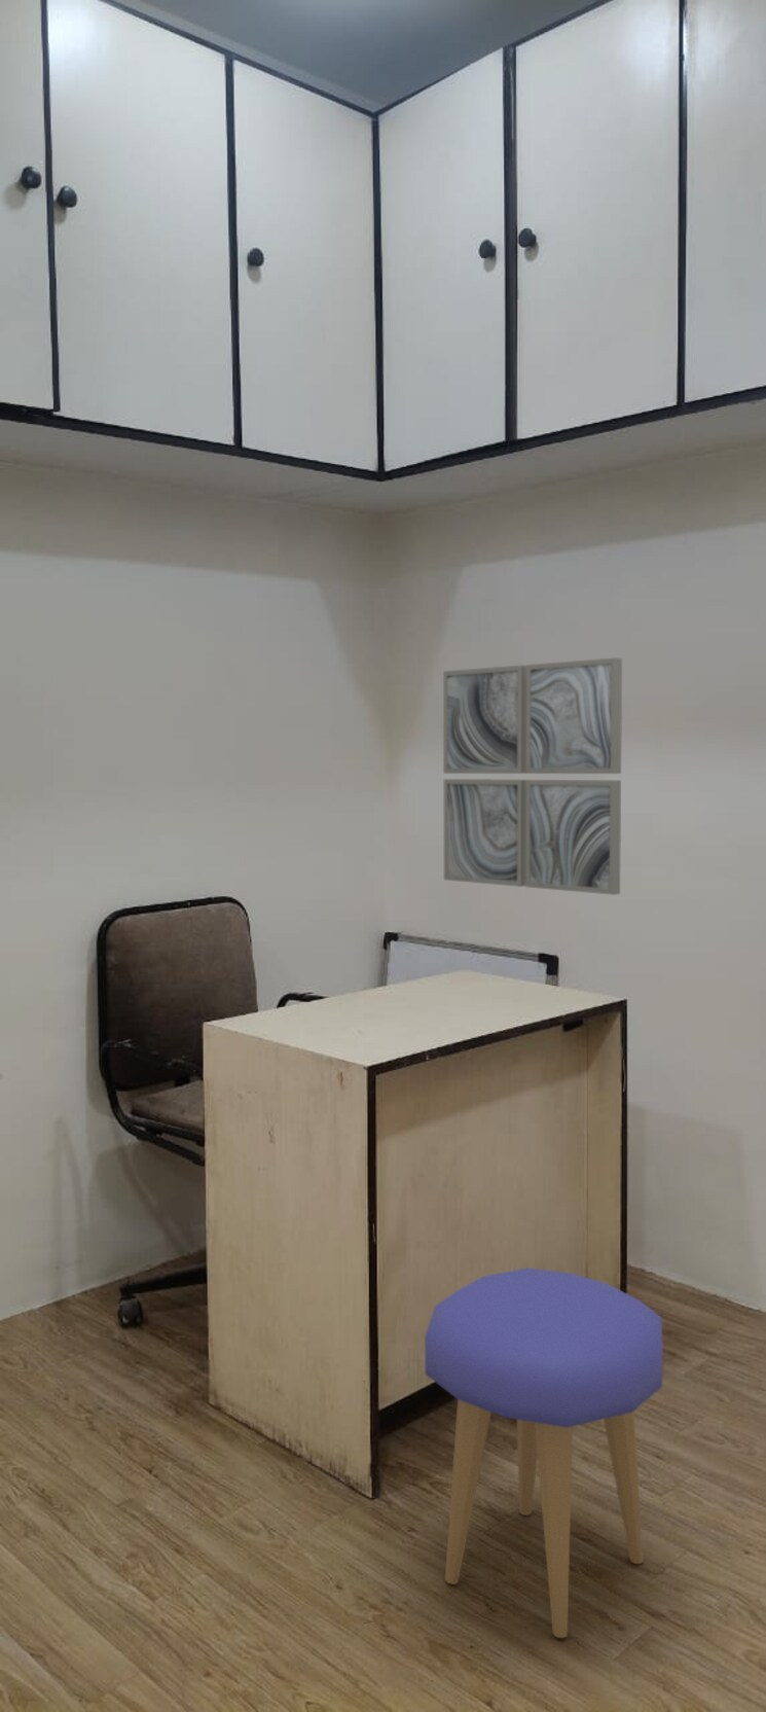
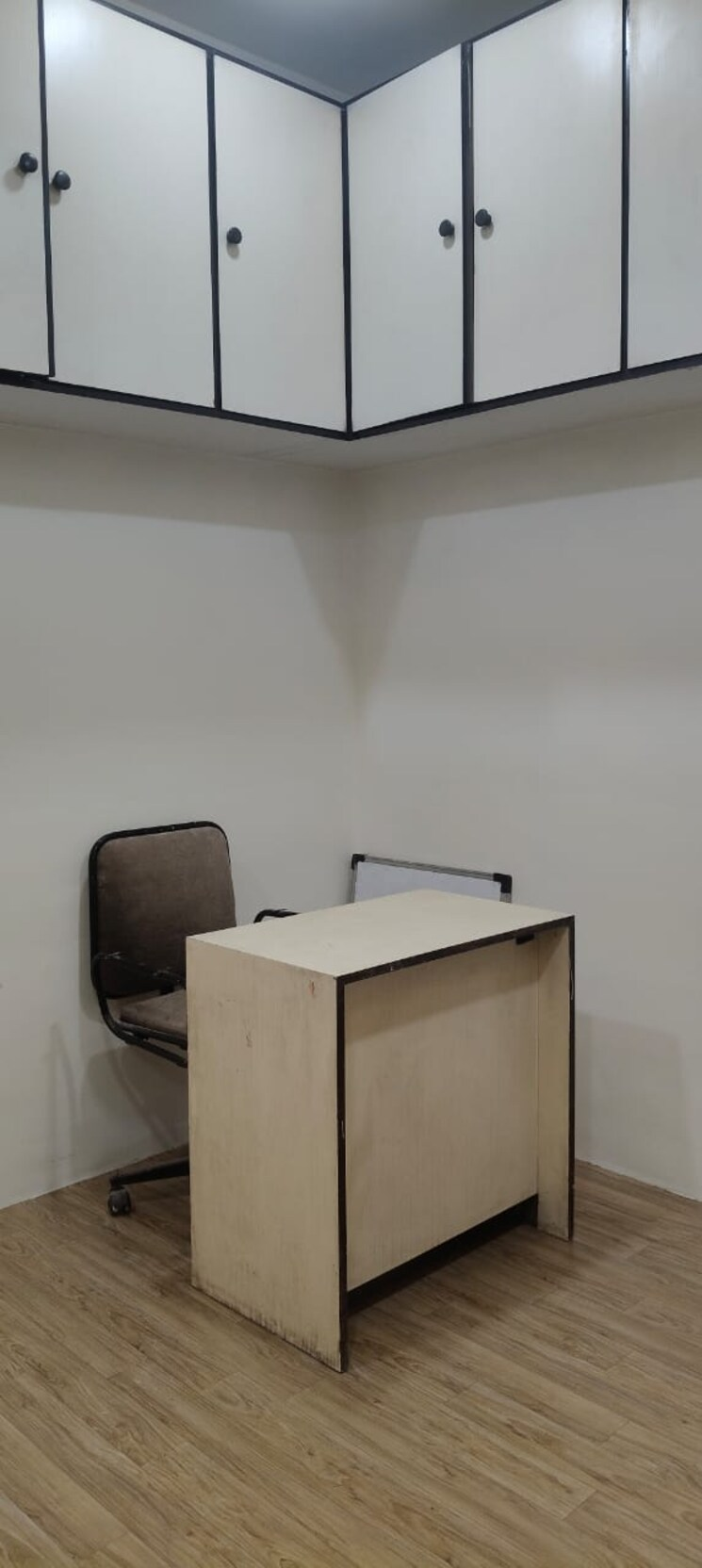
- stool (543, 1439)
- wall art (526, 773)
